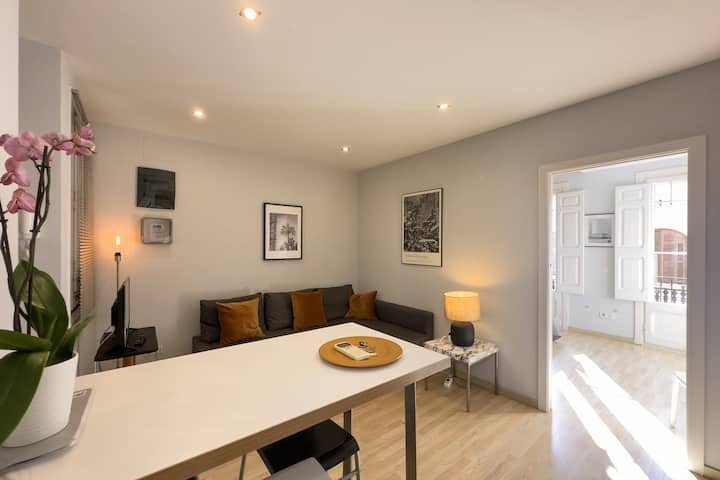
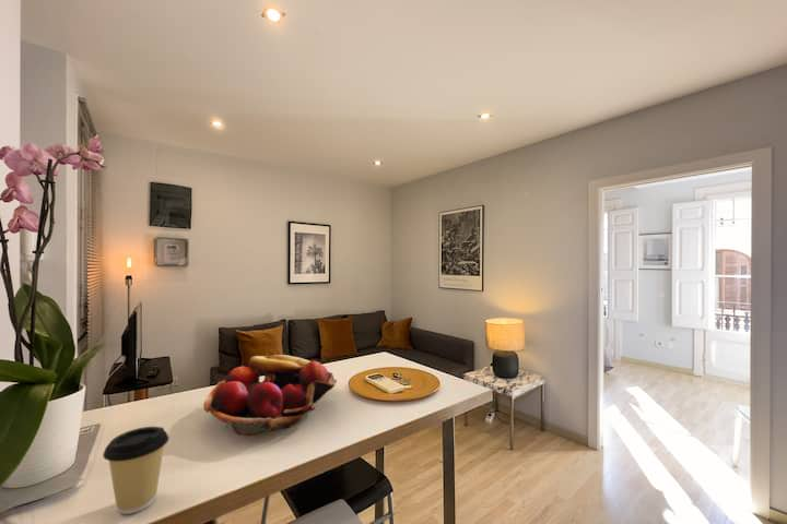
+ fruit basket (272, 385)
+ coffee cup (137, 468)
